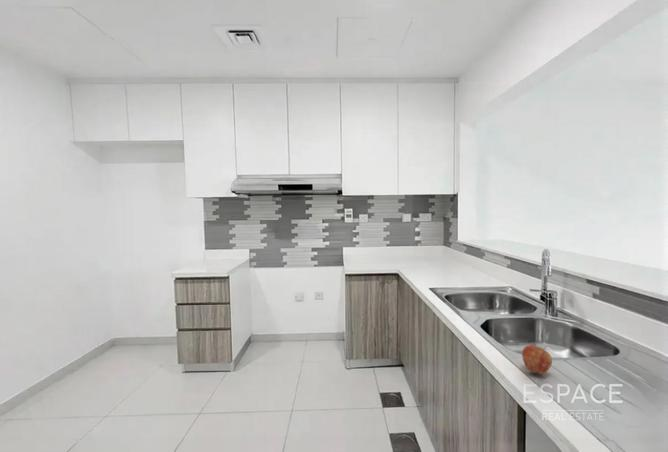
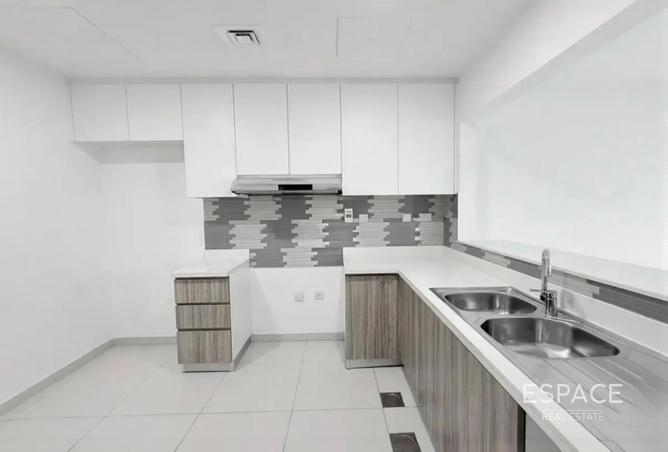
- apple (536, 359)
